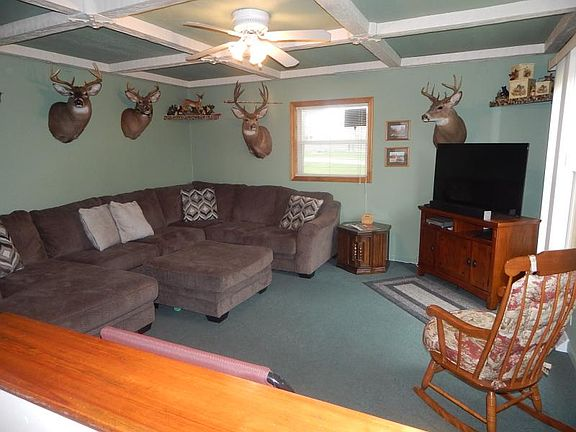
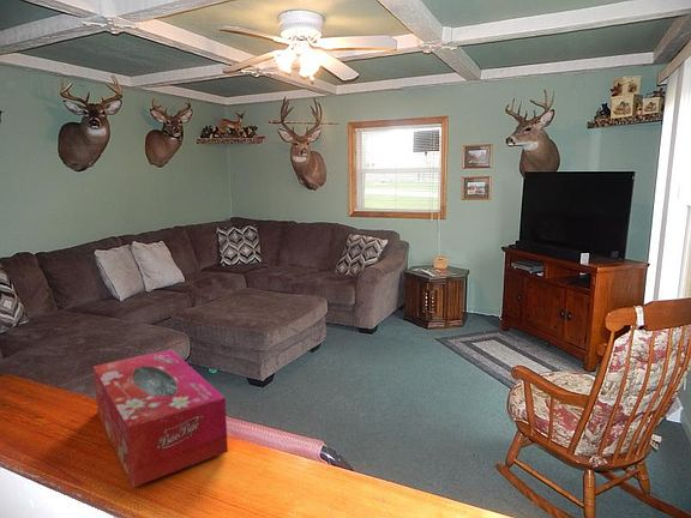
+ tissue box (155, 405)
